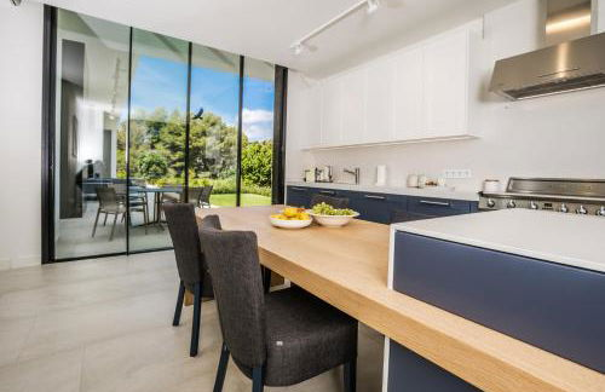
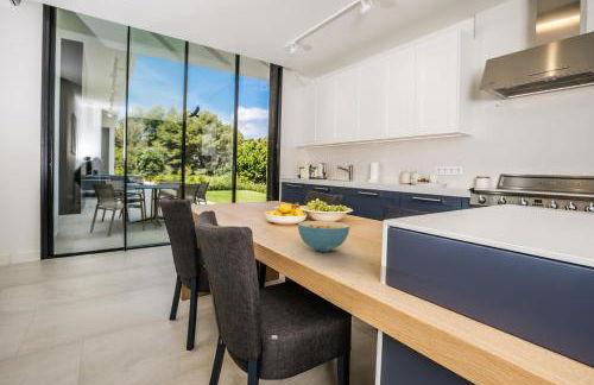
+ cereal bowl (322, 236)
